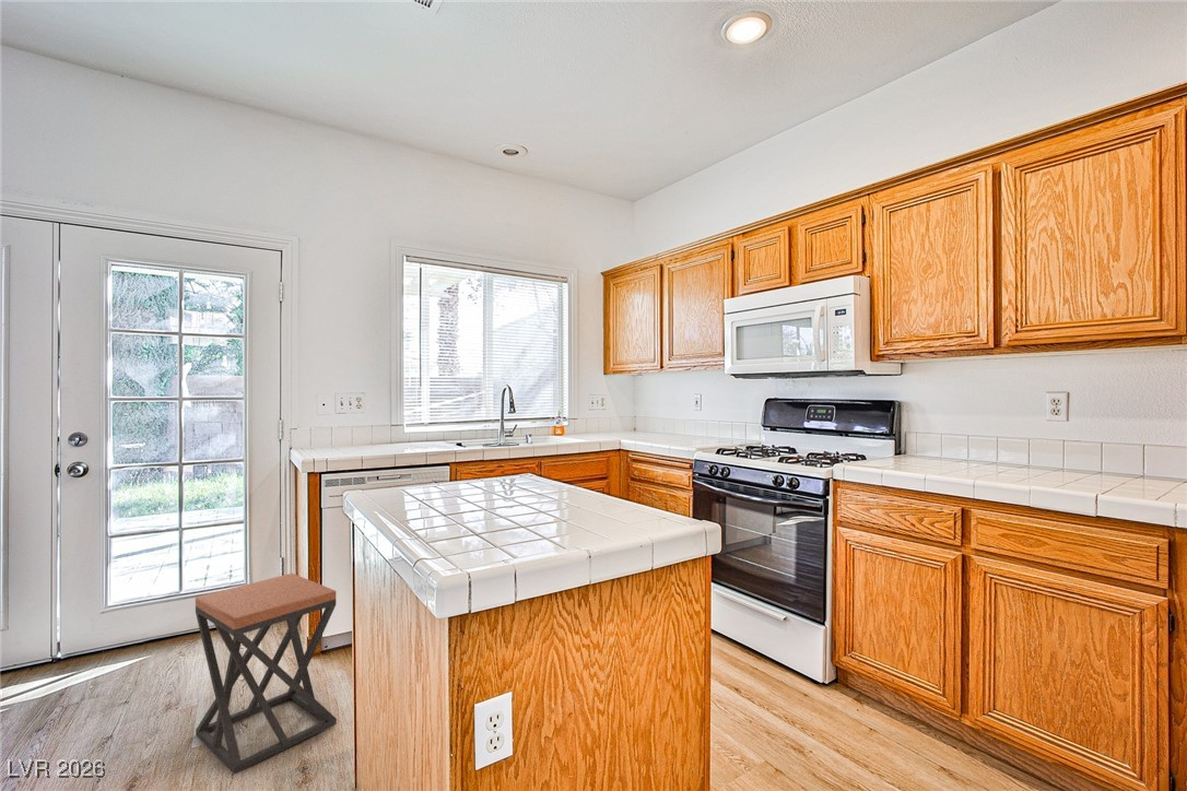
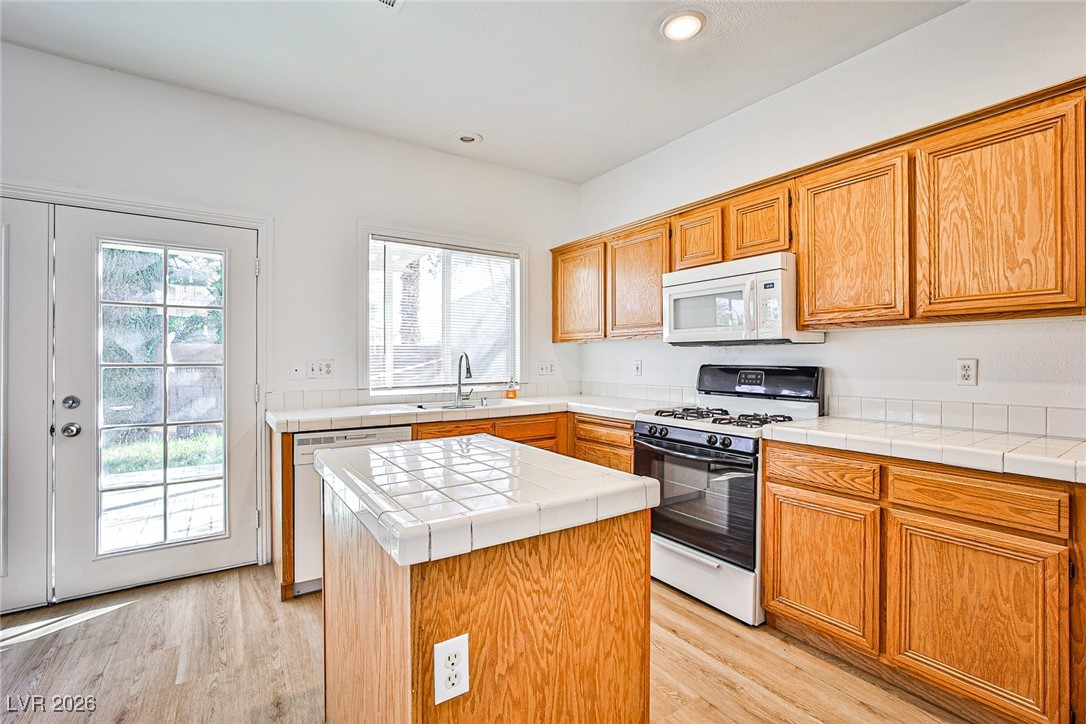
- stool (267, 661)
